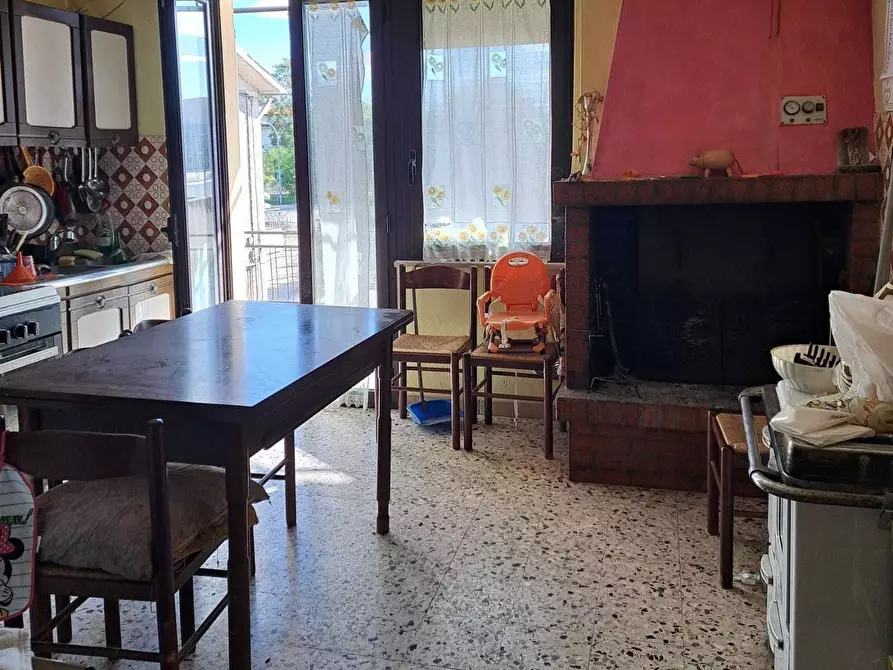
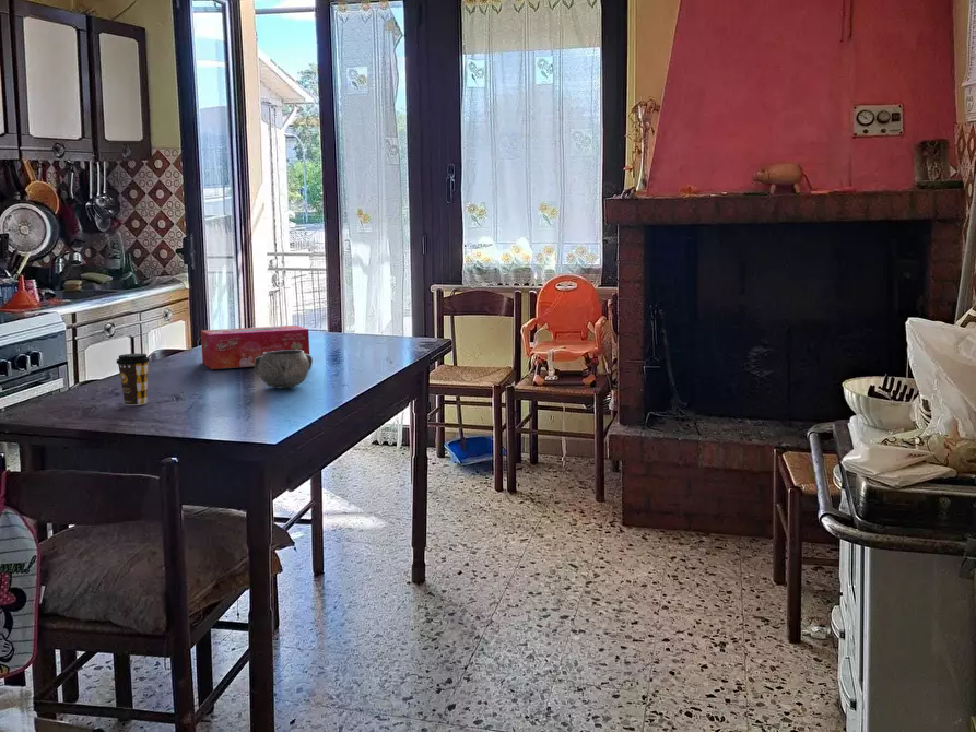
+ tissue box (255, 346)
+ decorative bowl (280, 369)
+ coffee cup (133, 379)
